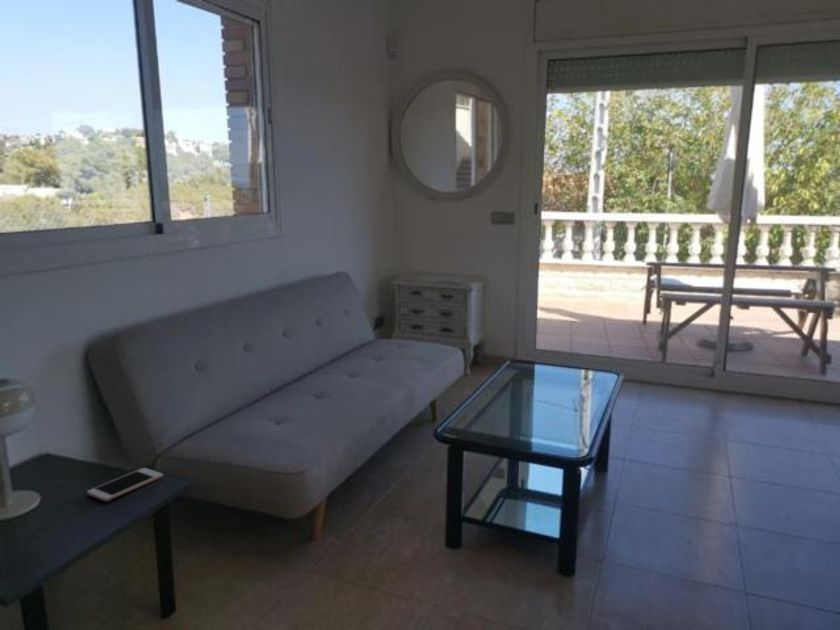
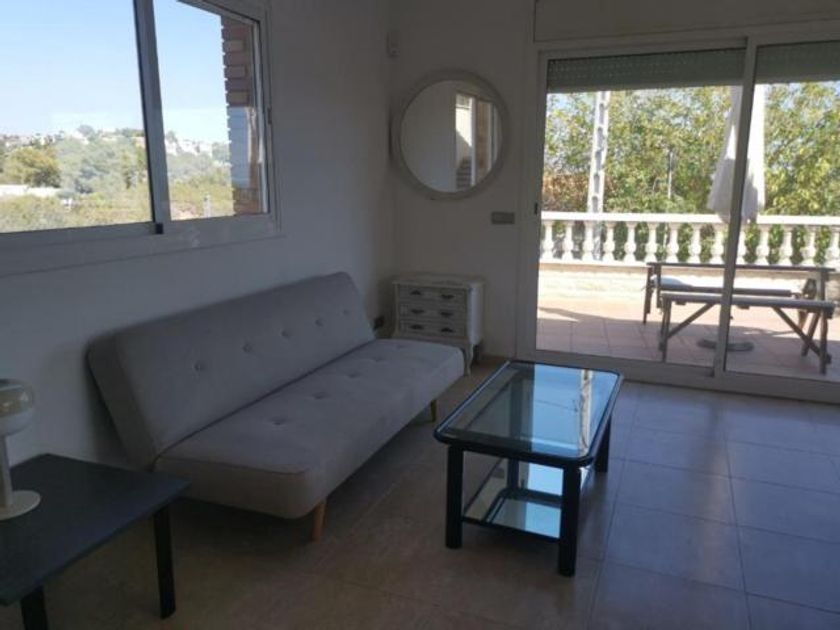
- cell phone (126, 483)
